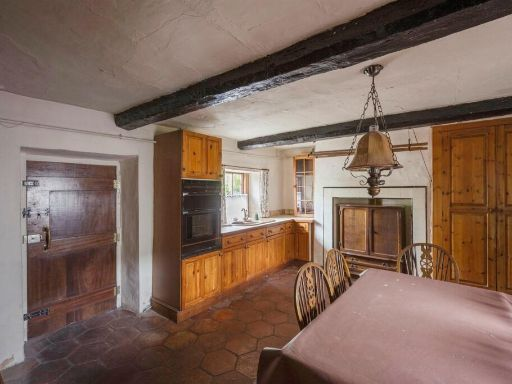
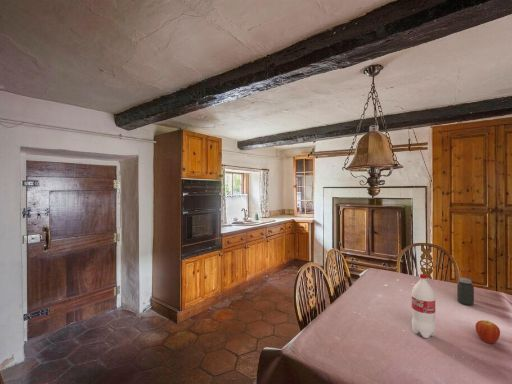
+ bottle (423, 304)
+ fruit (487, 330)
+ jar (465, 291)
